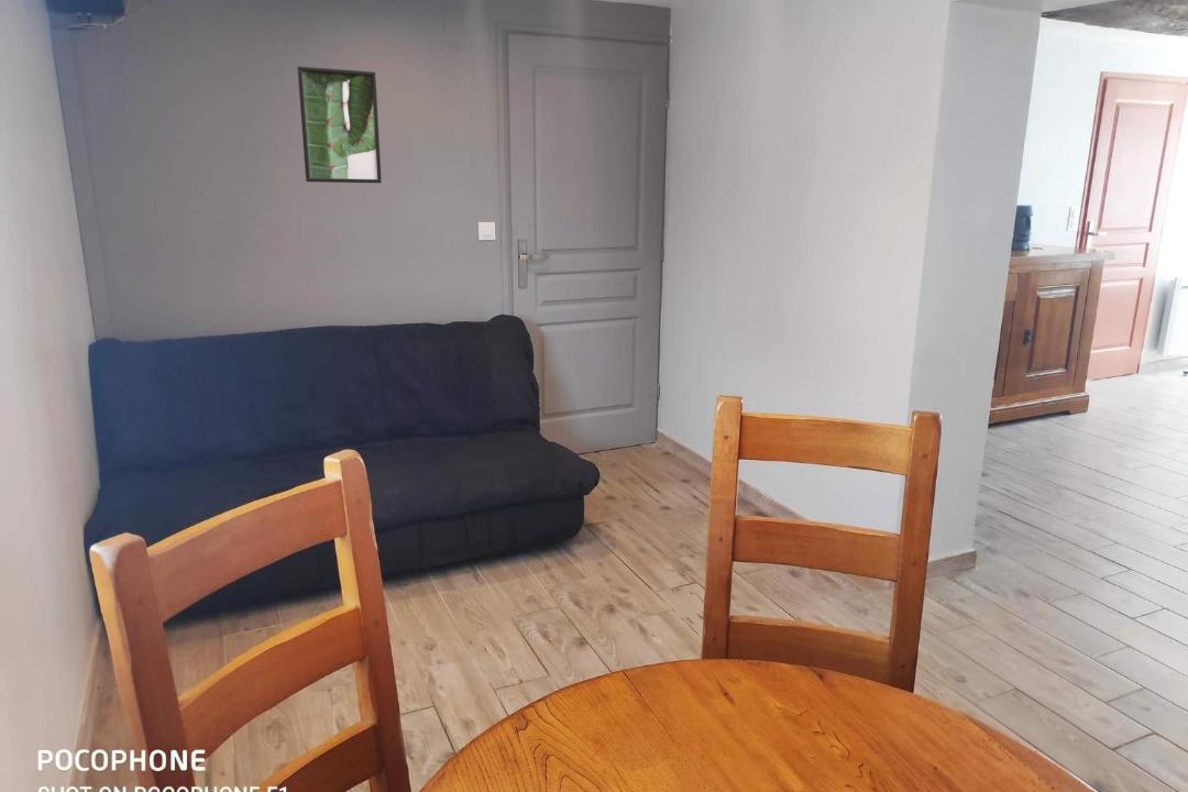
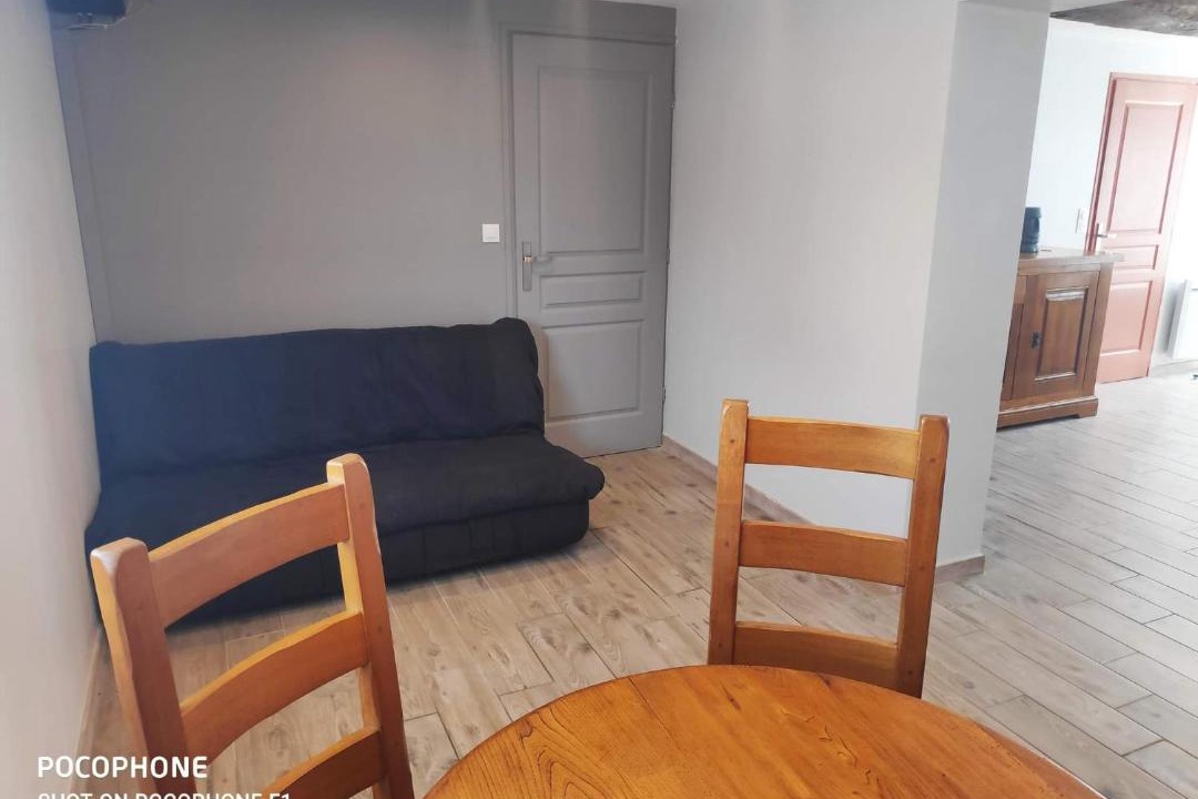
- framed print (340, 127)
